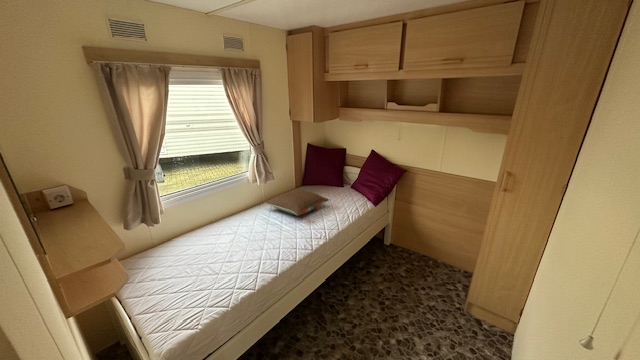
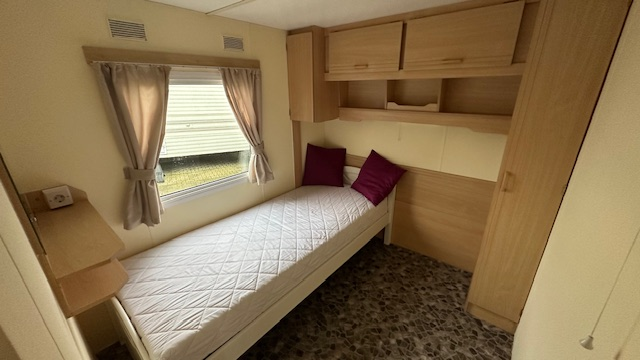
- pillow (297, 201)
